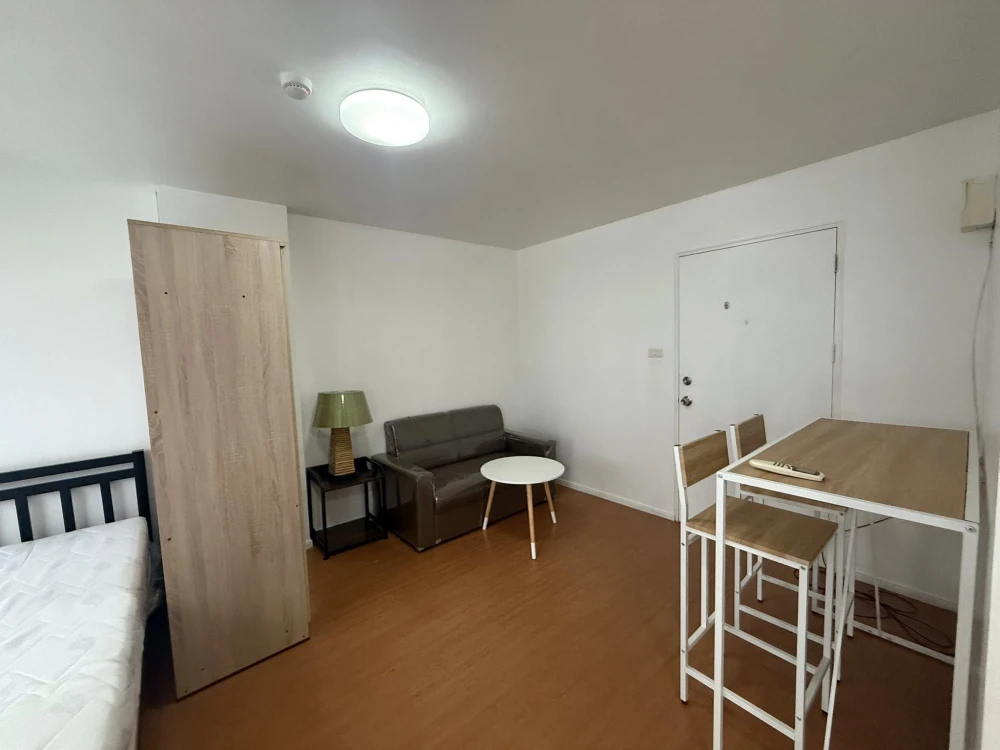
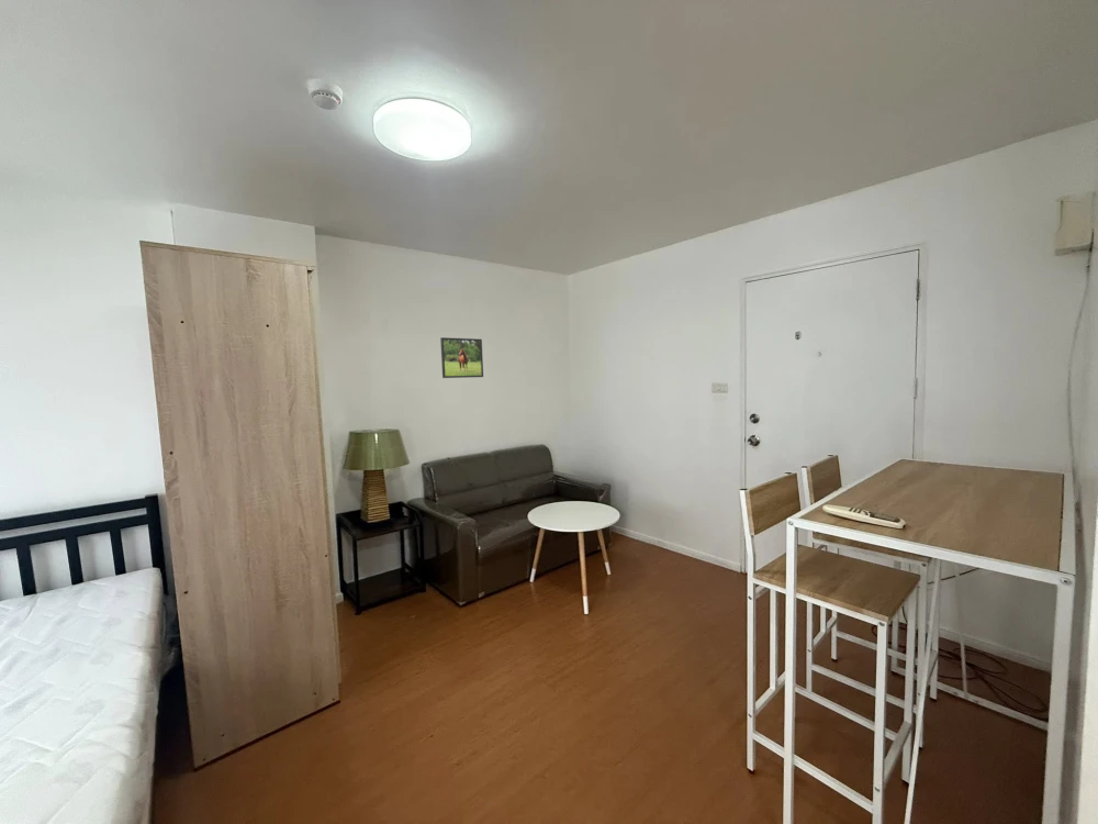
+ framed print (462, 357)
